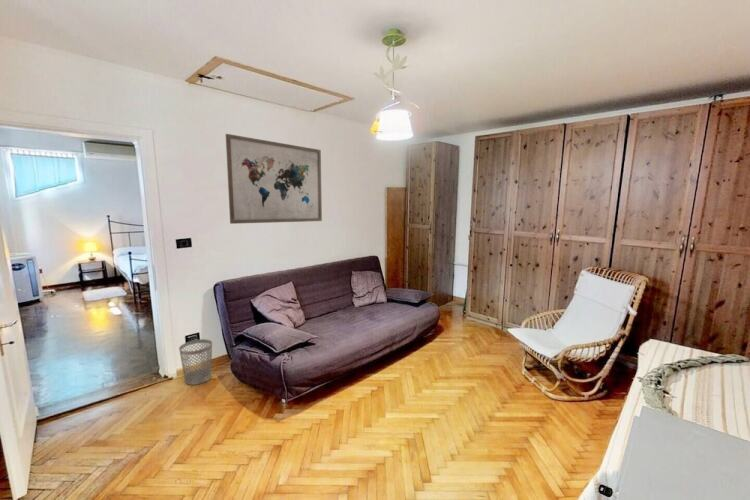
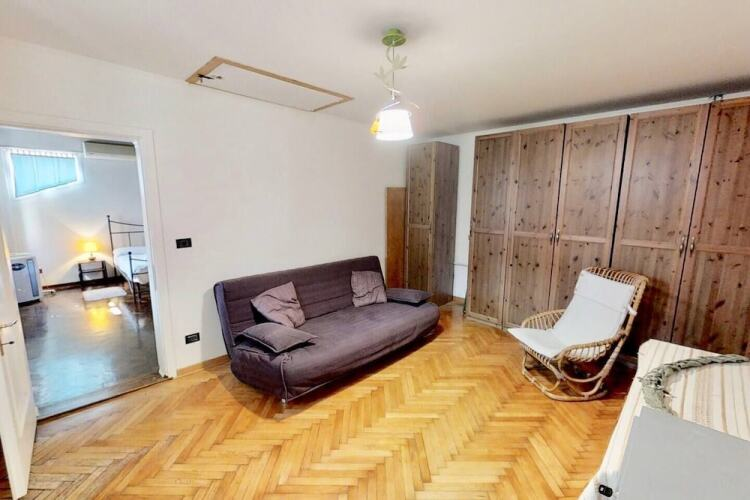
- wastebasket (197, 362)
- wall art (279, 183)
